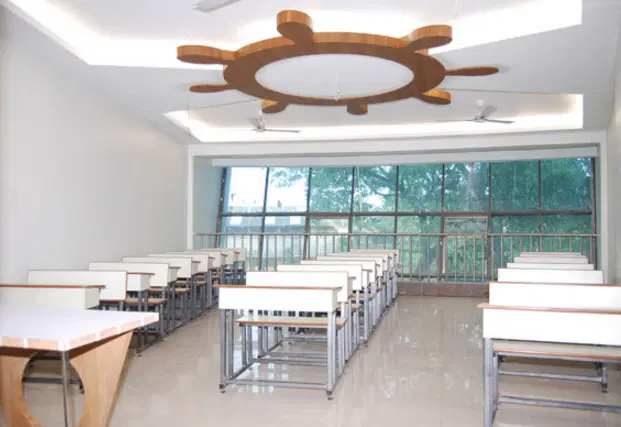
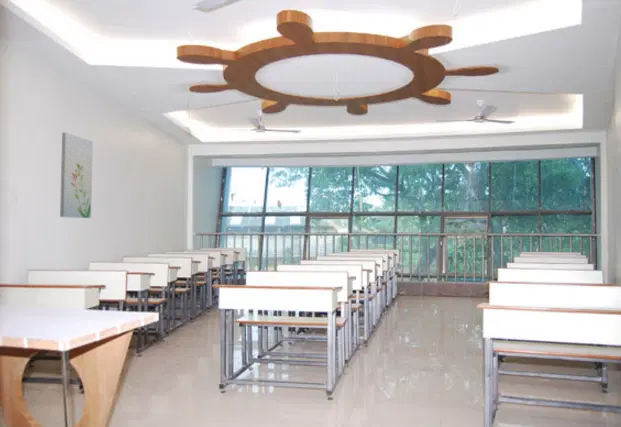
+ wall art (77, 177)
